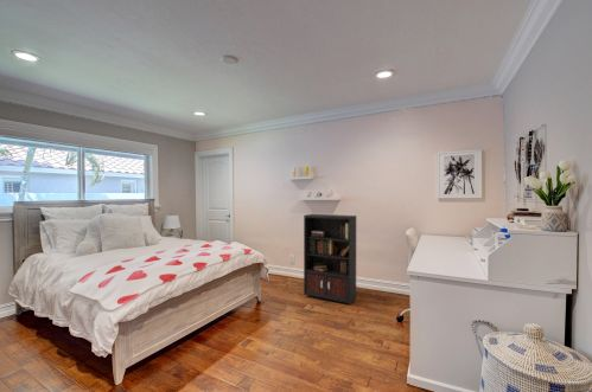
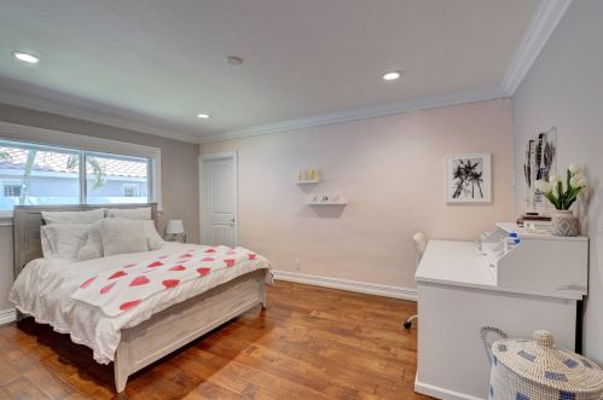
- bookcase (339, 255)
